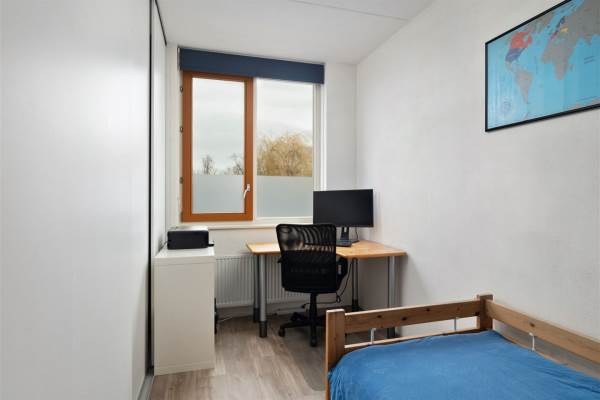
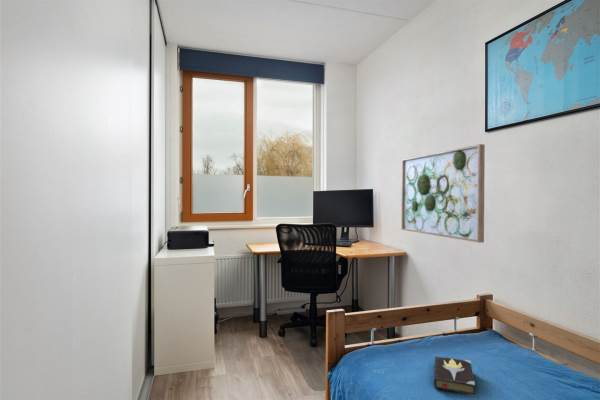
+ hardback book (453, 373)
+ wall art (434, 194)
